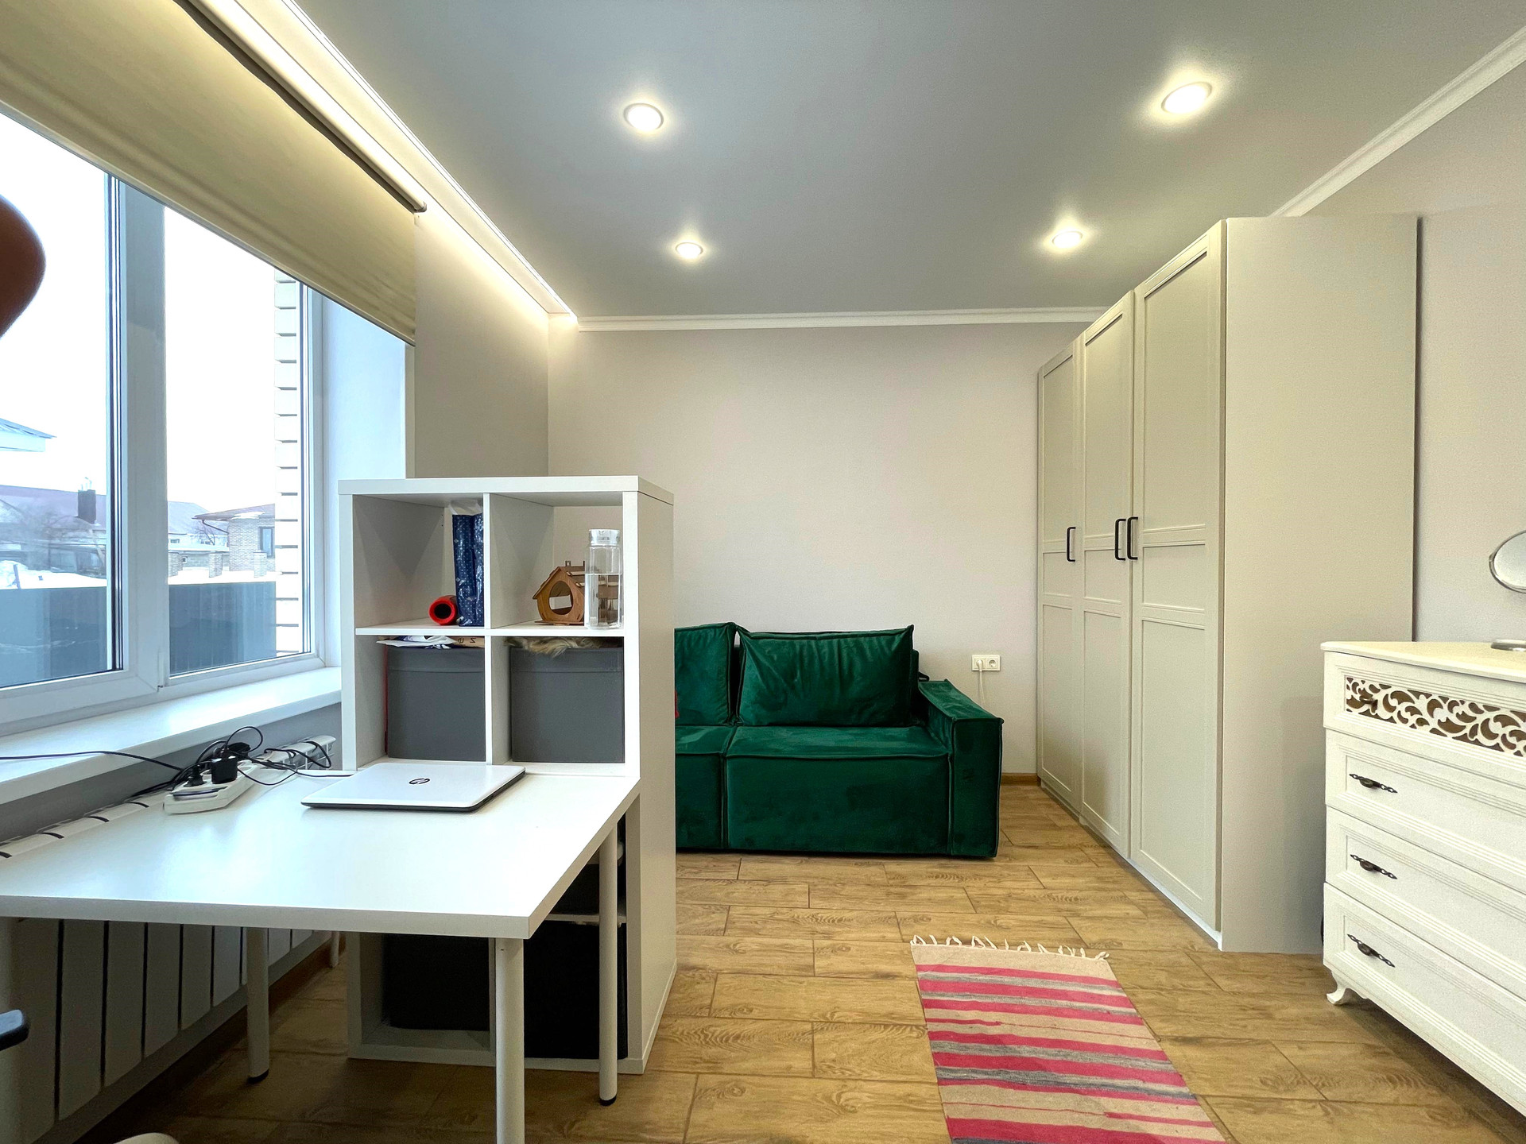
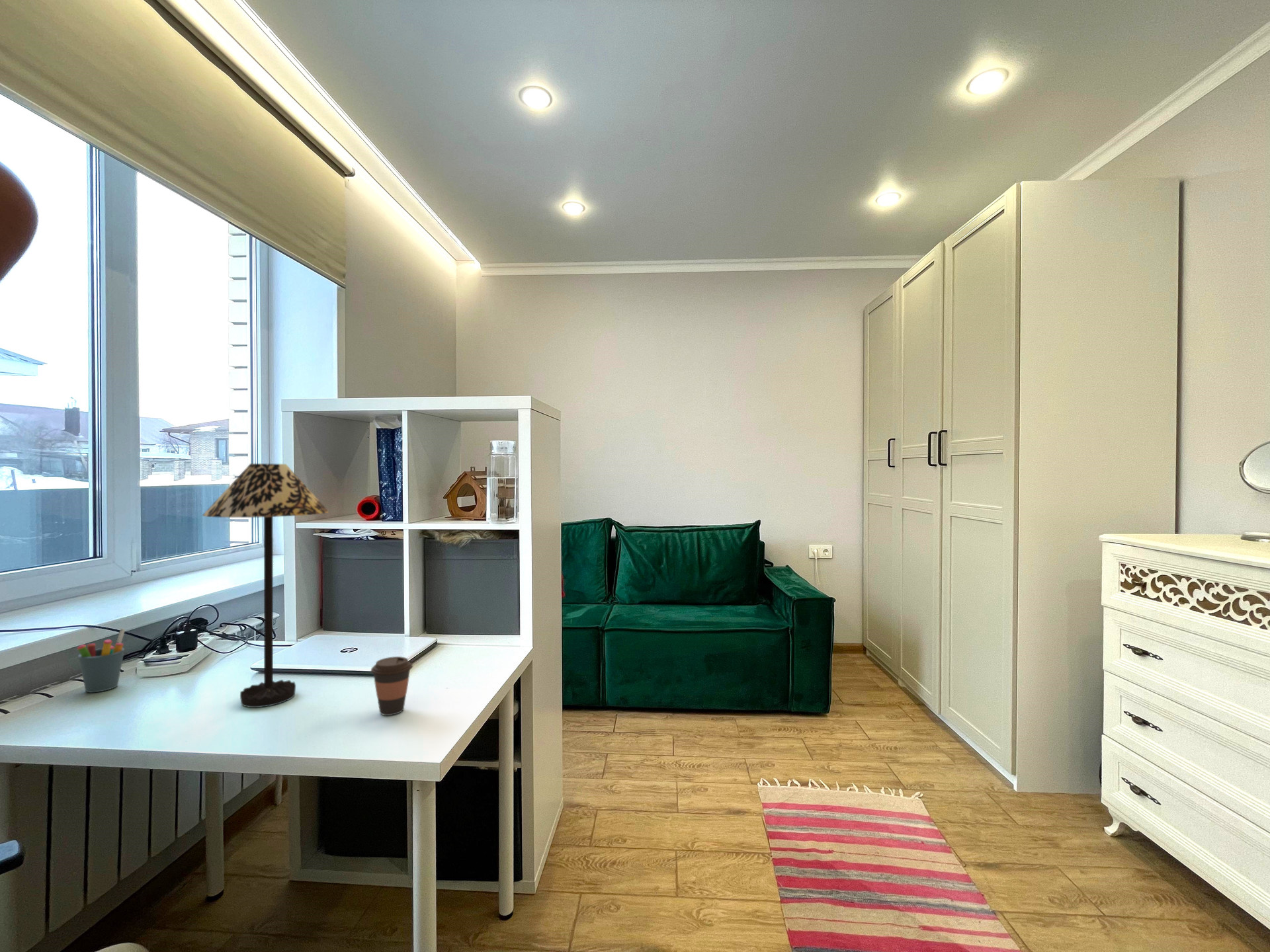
+ table lamp (269, 581)
+ pen holder (102, 660)
+ coffee cup (392, 686)
